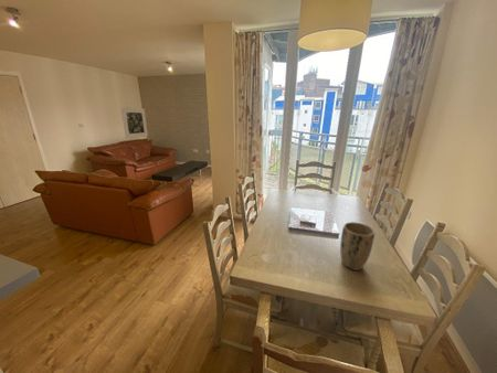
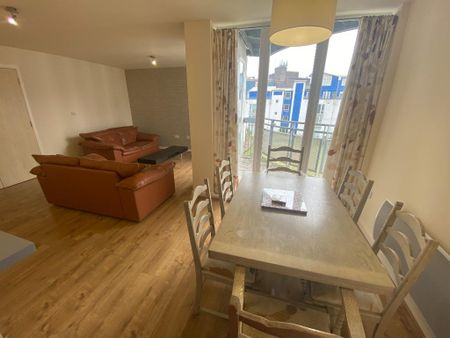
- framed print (135, 122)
- plant pot (355, 246)
